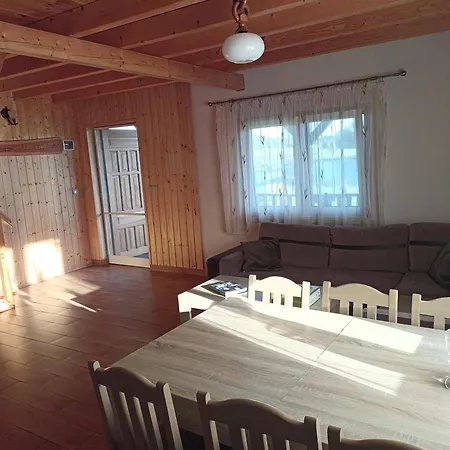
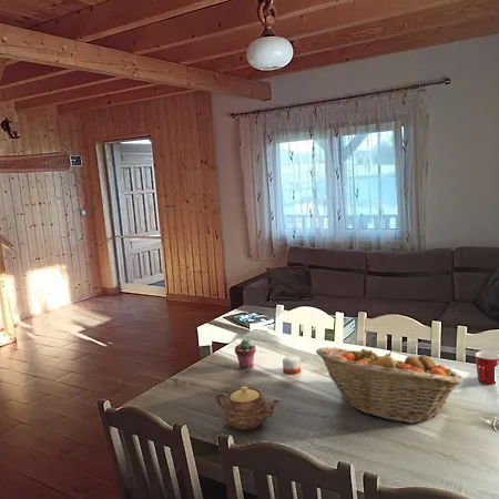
+ teapot (247, 405)
+ fruit basket (385, 374)
+ potted succulent (245, 353)
+ candle (291, 358)
+ mug (486, 369)
